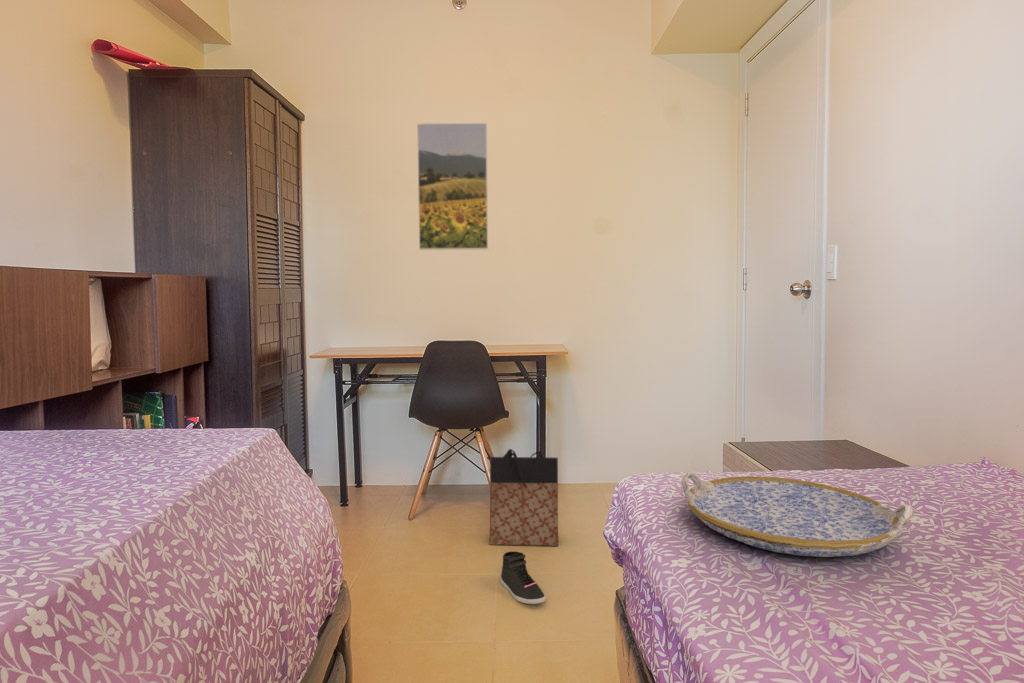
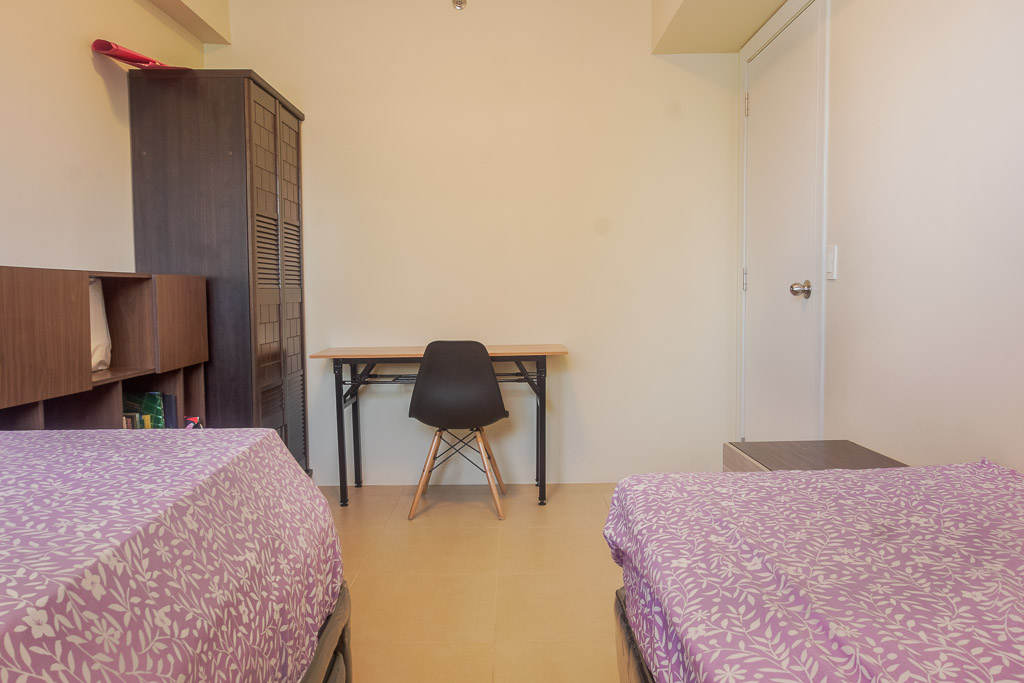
- serving tray (786, 508)
- sneaker (521, 575)
- bag (524, 495)
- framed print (452, 187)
